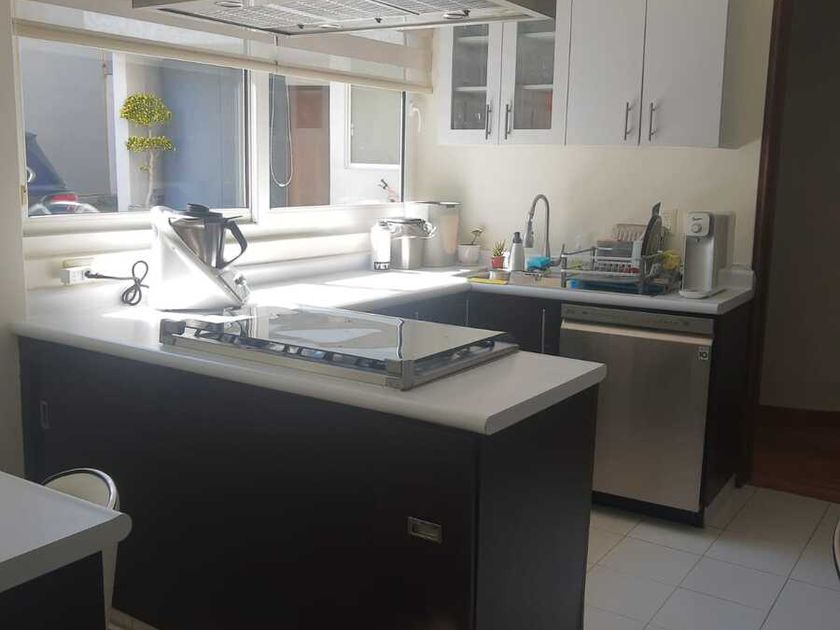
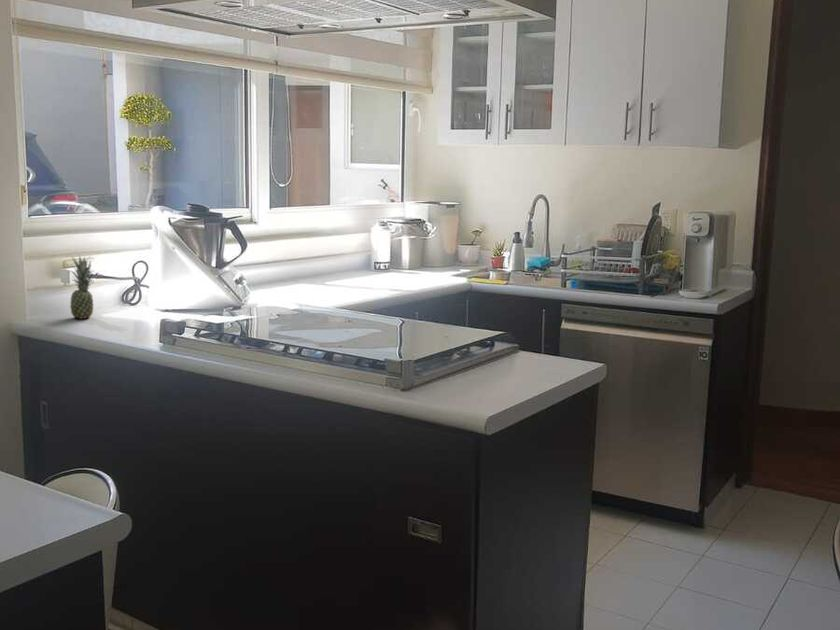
+ fruit (82, 286)
